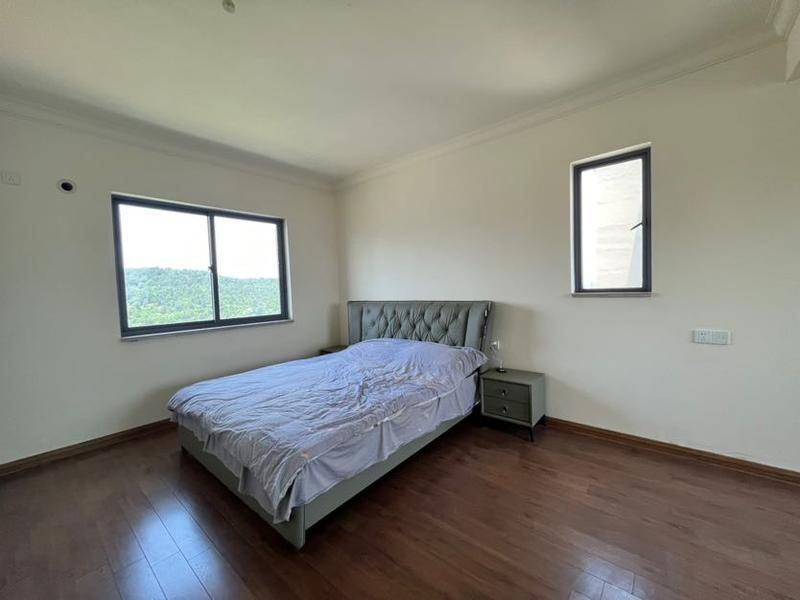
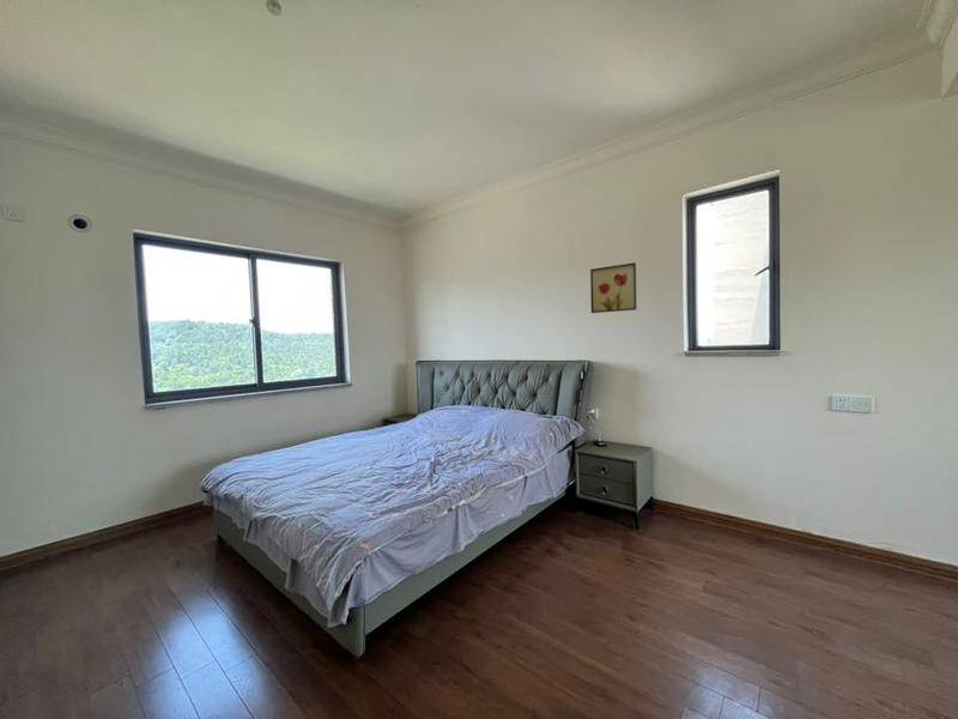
+ wall art (613, 289)
